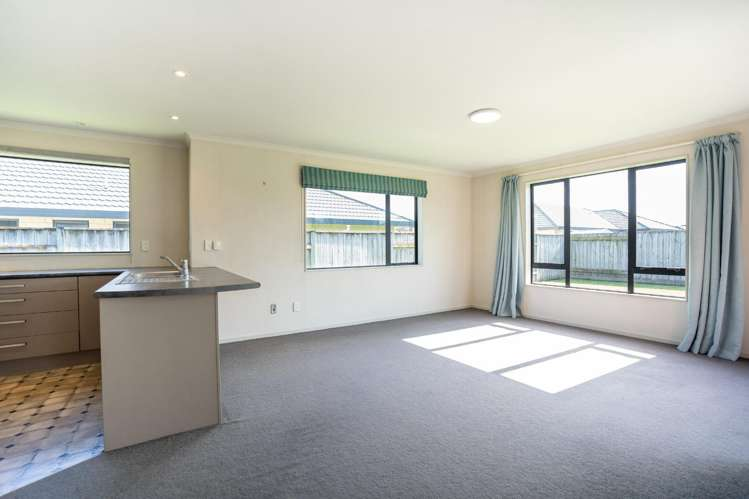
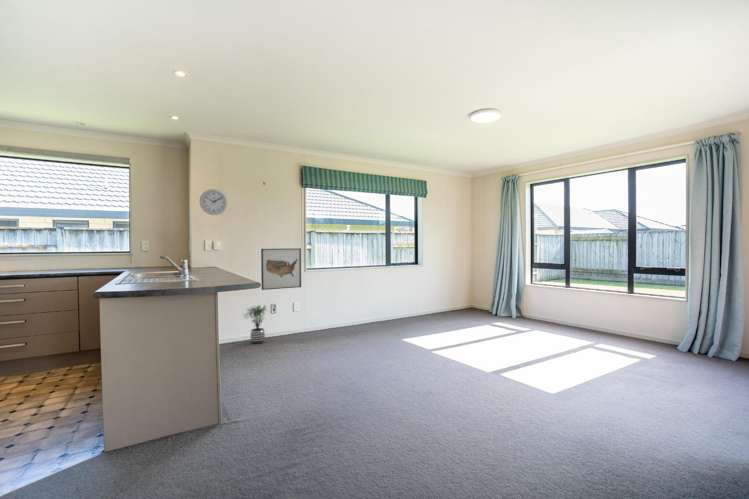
+ wall art (281, 268)
+ wall clock (213, 202)
+ potted plant (256, 323)
